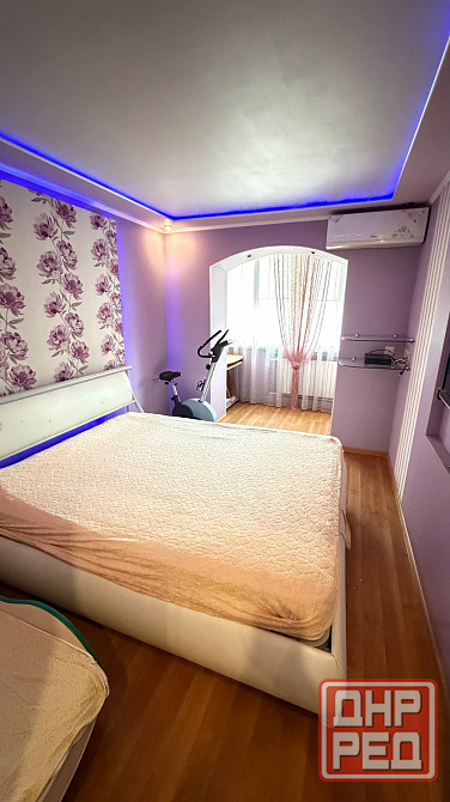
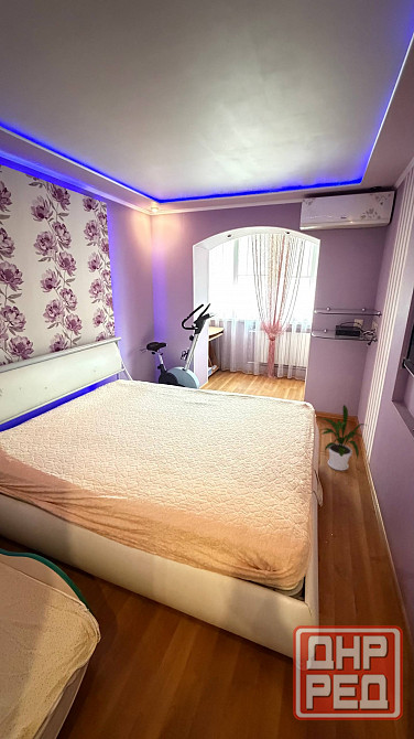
+ house plant (340, 438)
